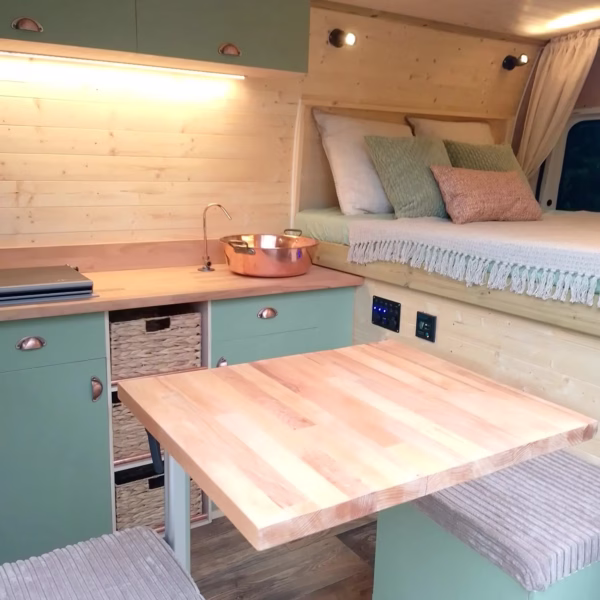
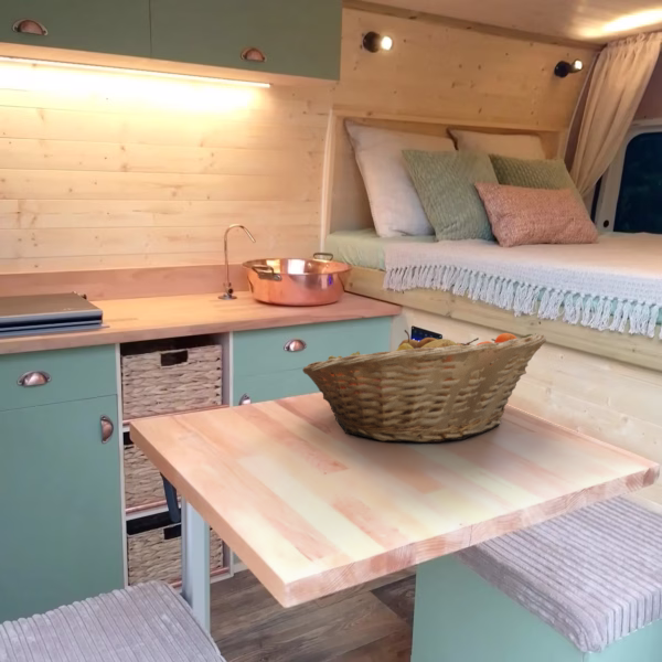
+ fruit basket (425, 373)
